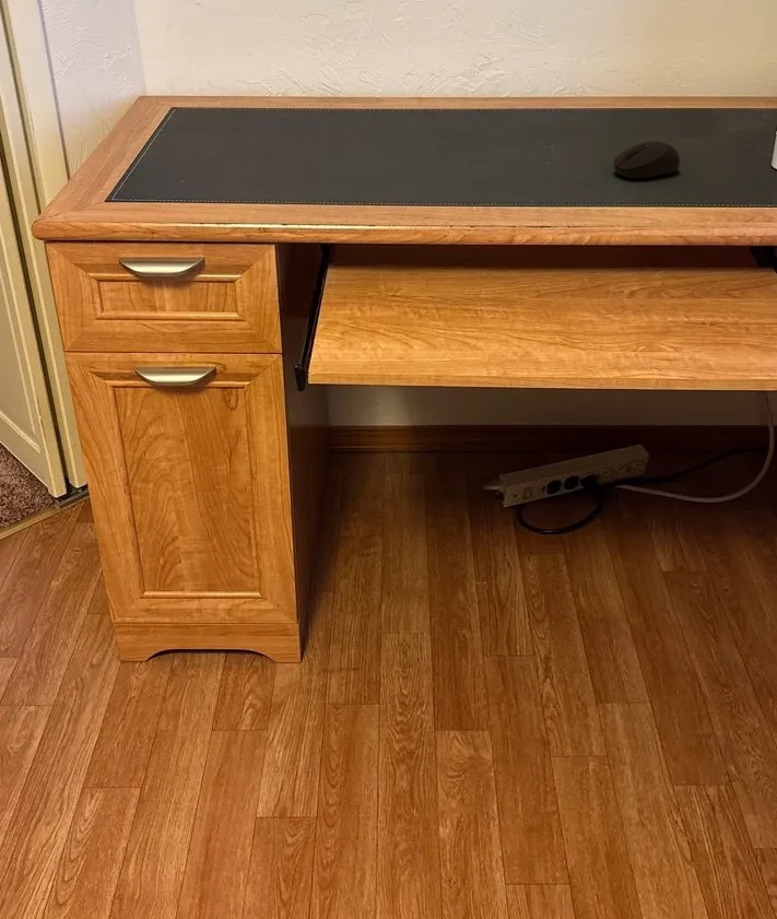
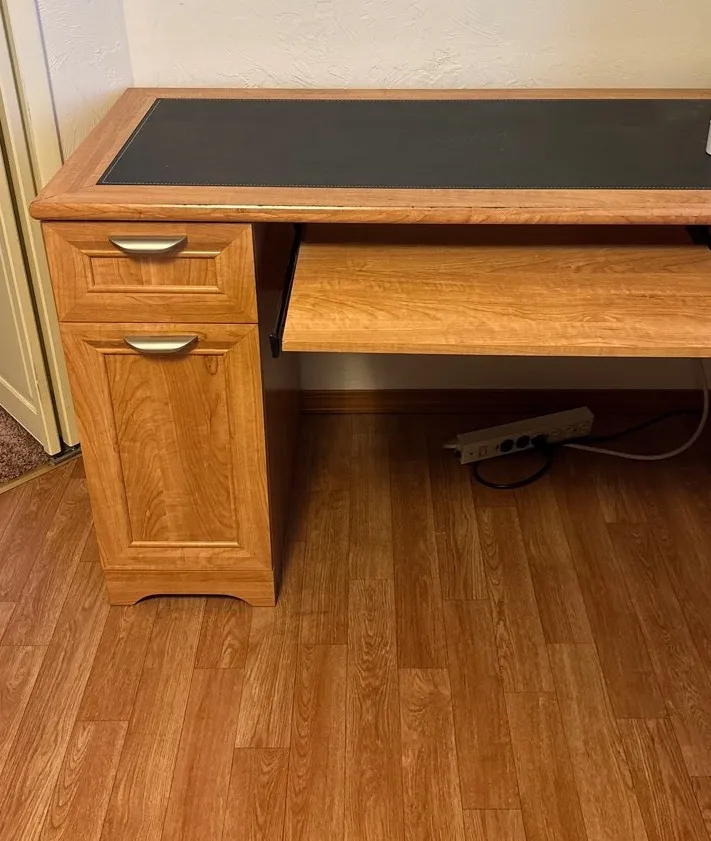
- computer mouse (647, 157)
